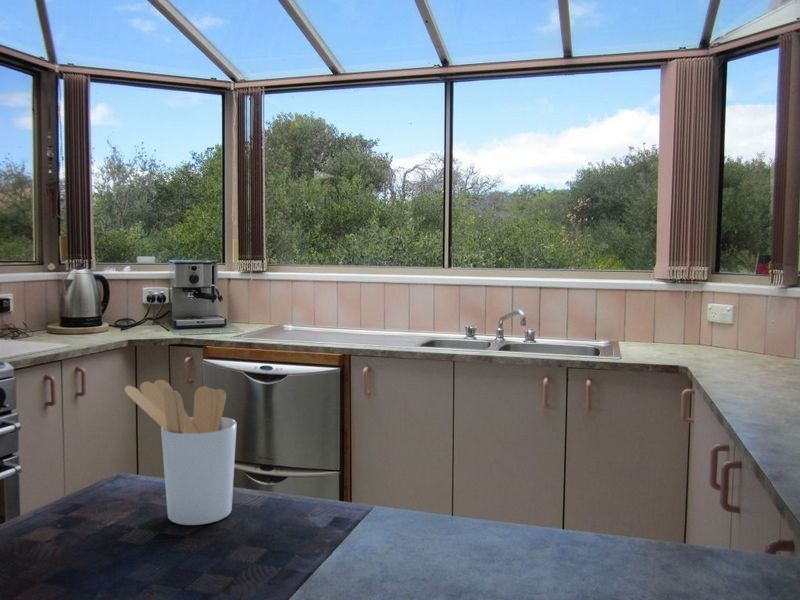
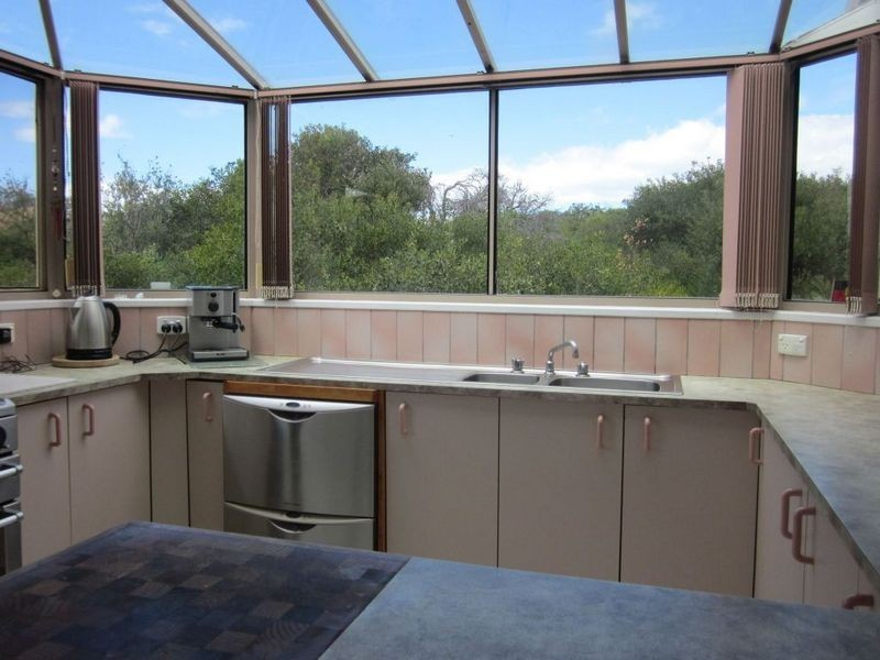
- utensil holder (182, 445)
